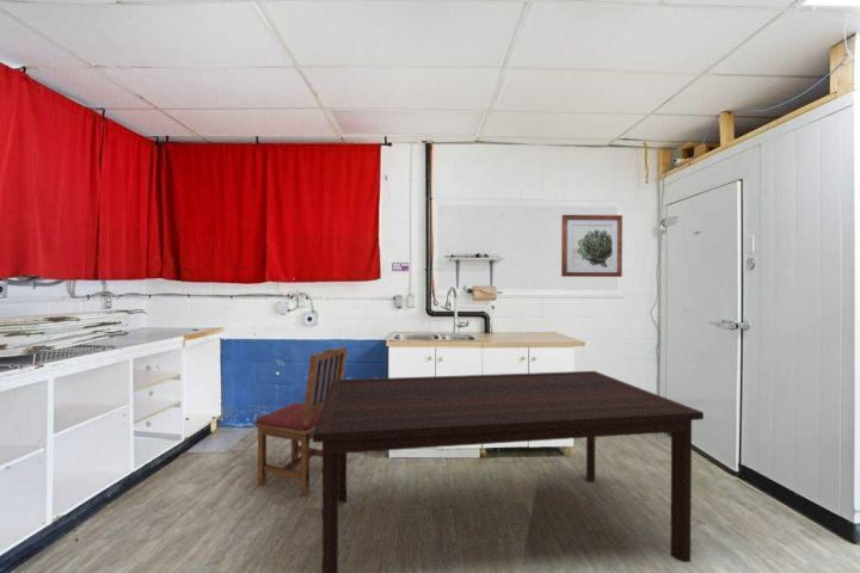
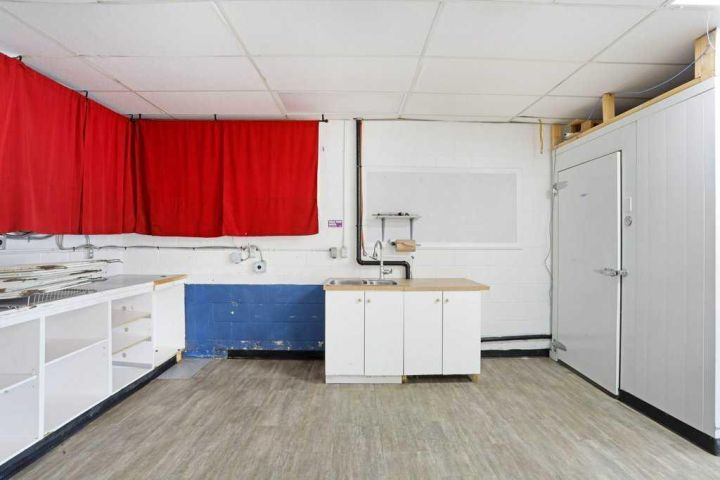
- dining table (491, 443)
- wall art (591, 246)
- dining chair (302, 412)
